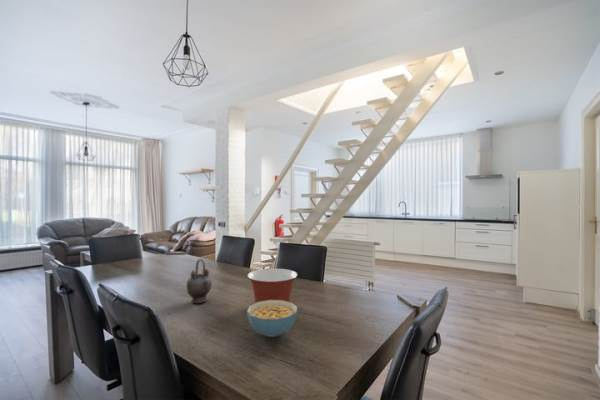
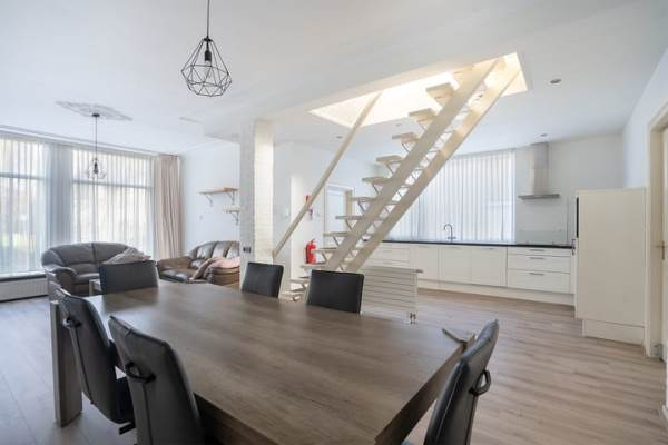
- teapot (200, 280)
- cereal bowl (272, 321)
- mixing bowl (272, 290)
